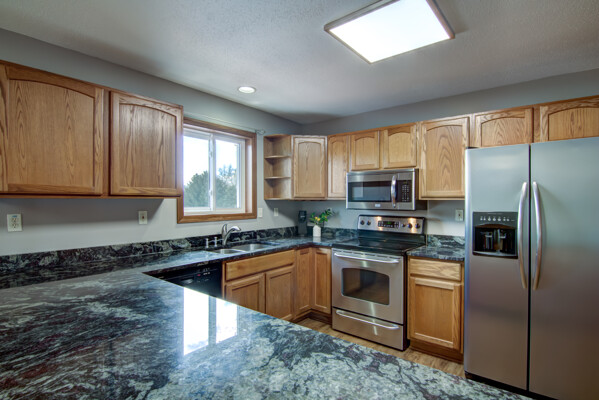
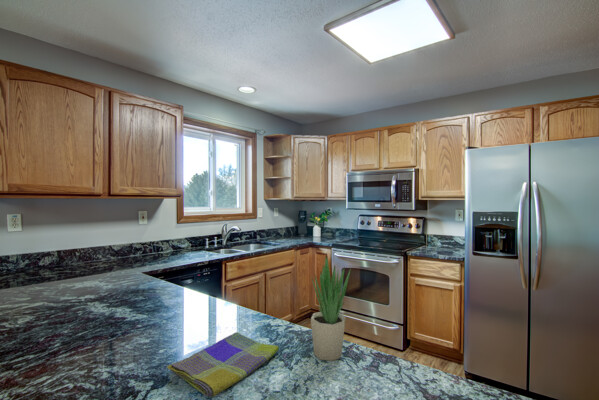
+ potted plant (331, 303)
+ dish towel (226, 358)
